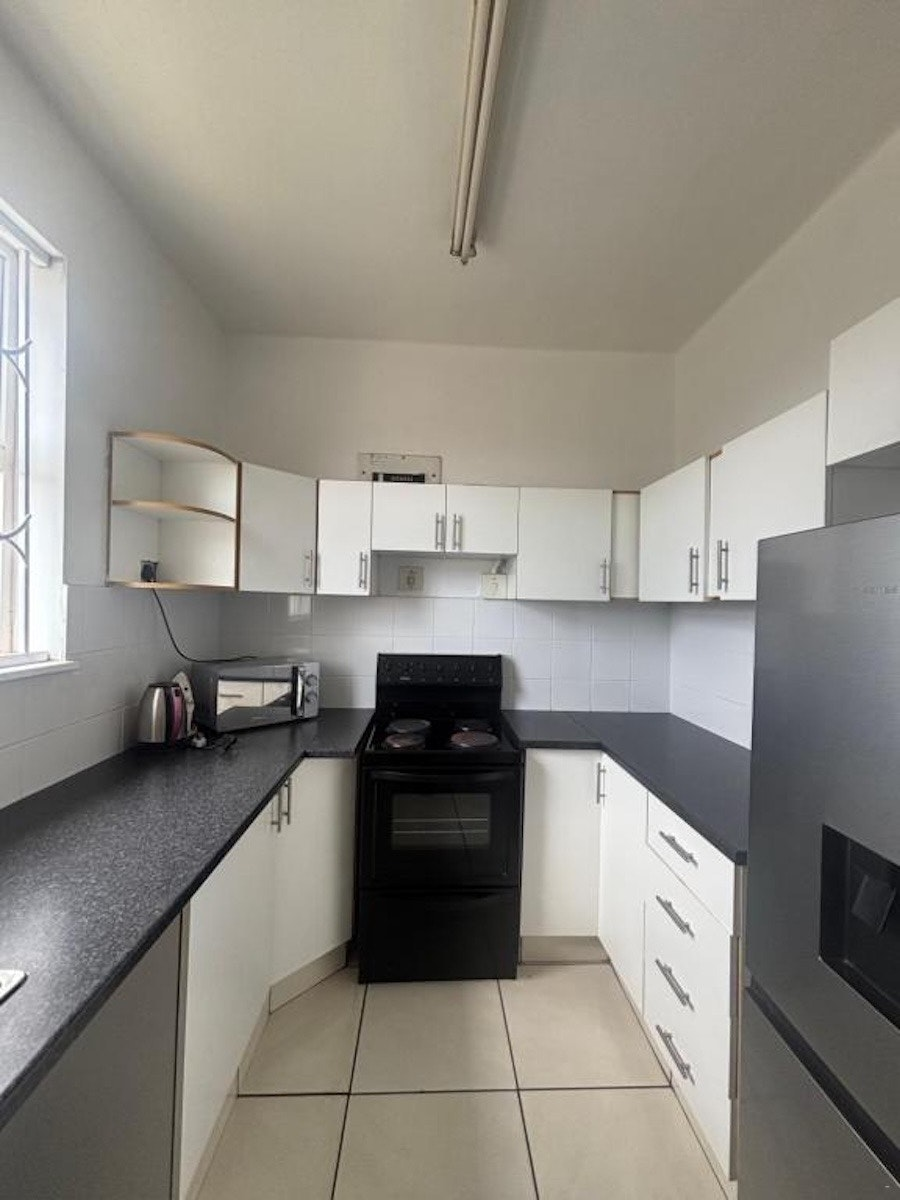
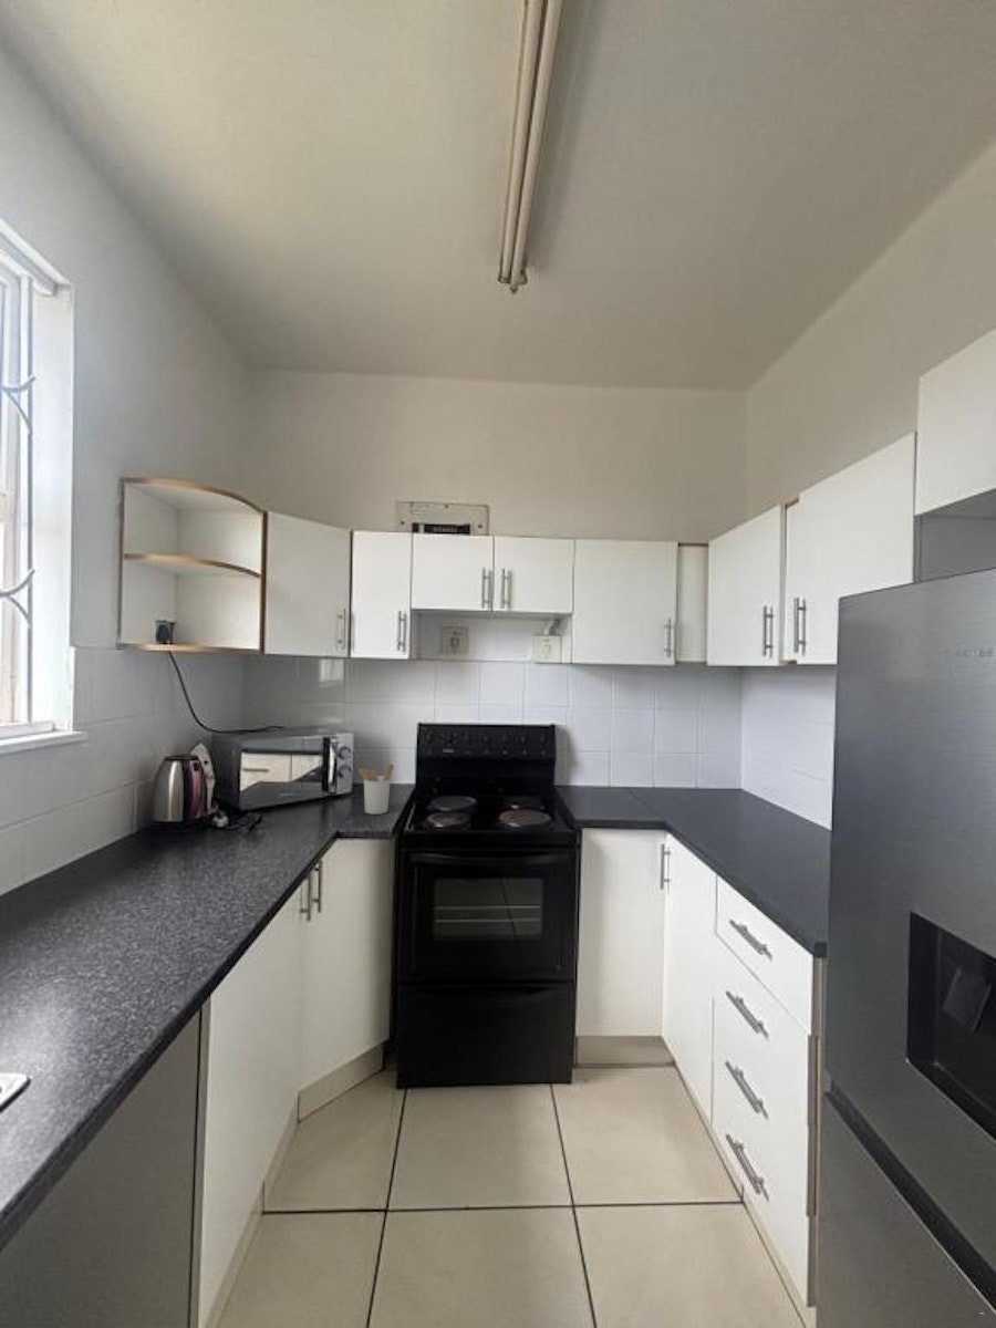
+ utensil holder (374, 788)
